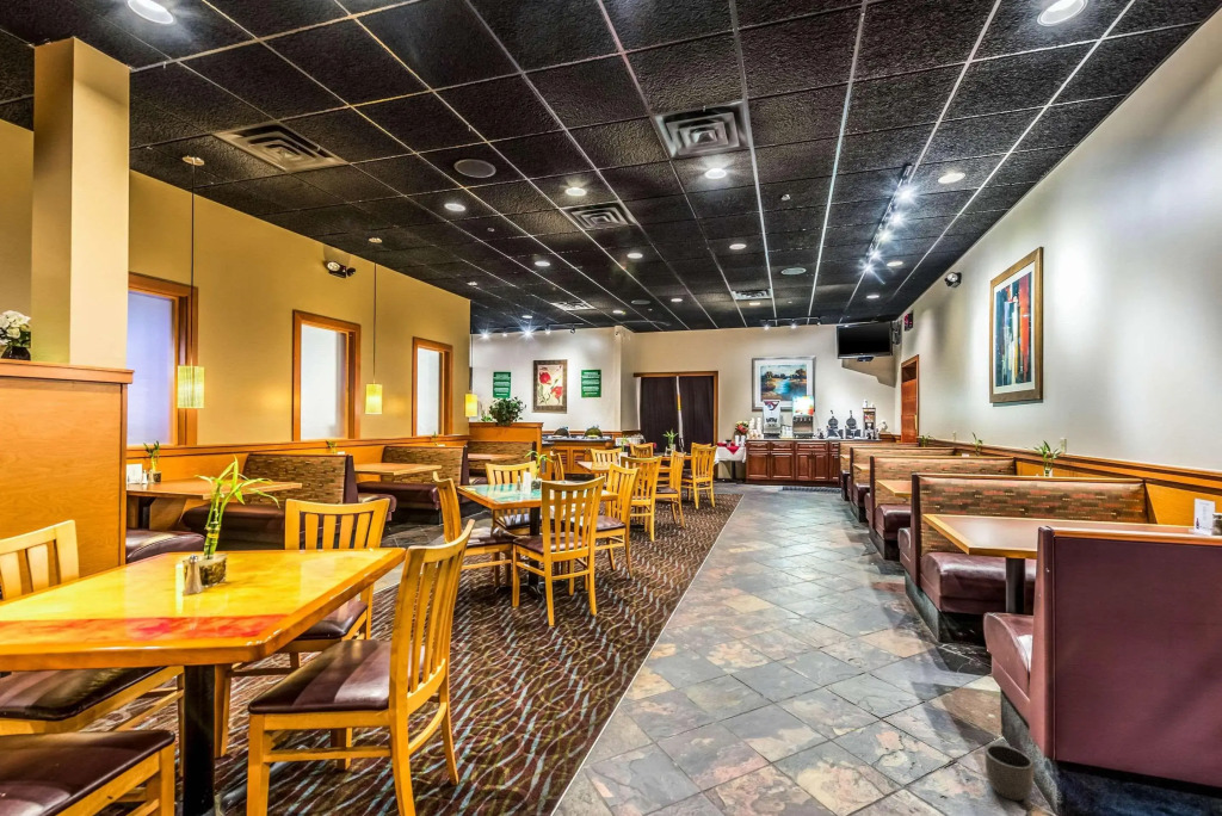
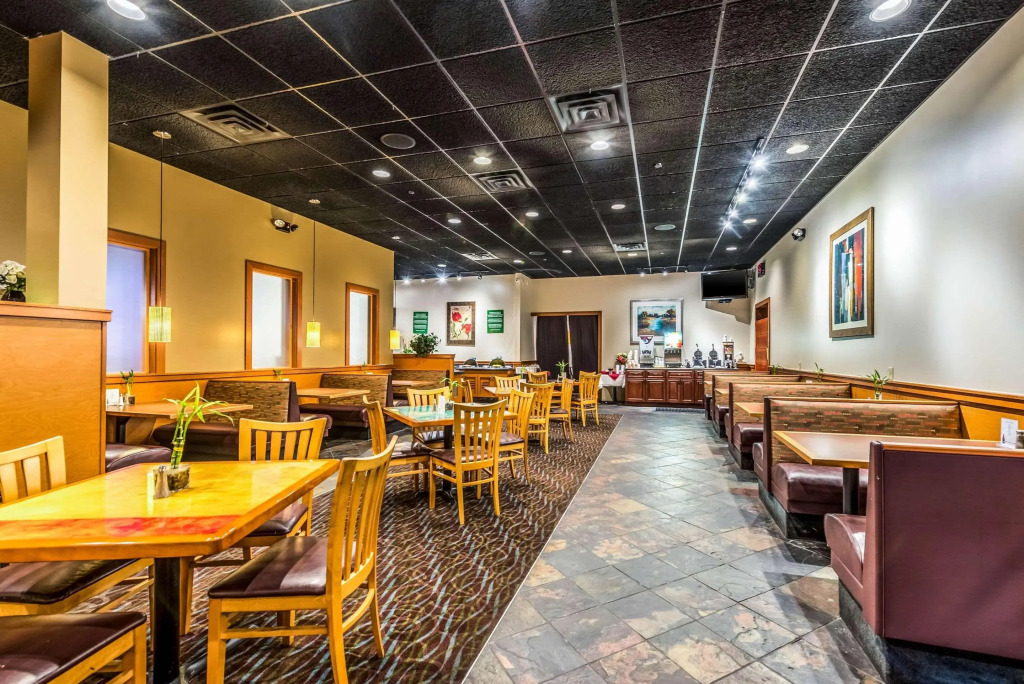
- planter (1008, 774)
